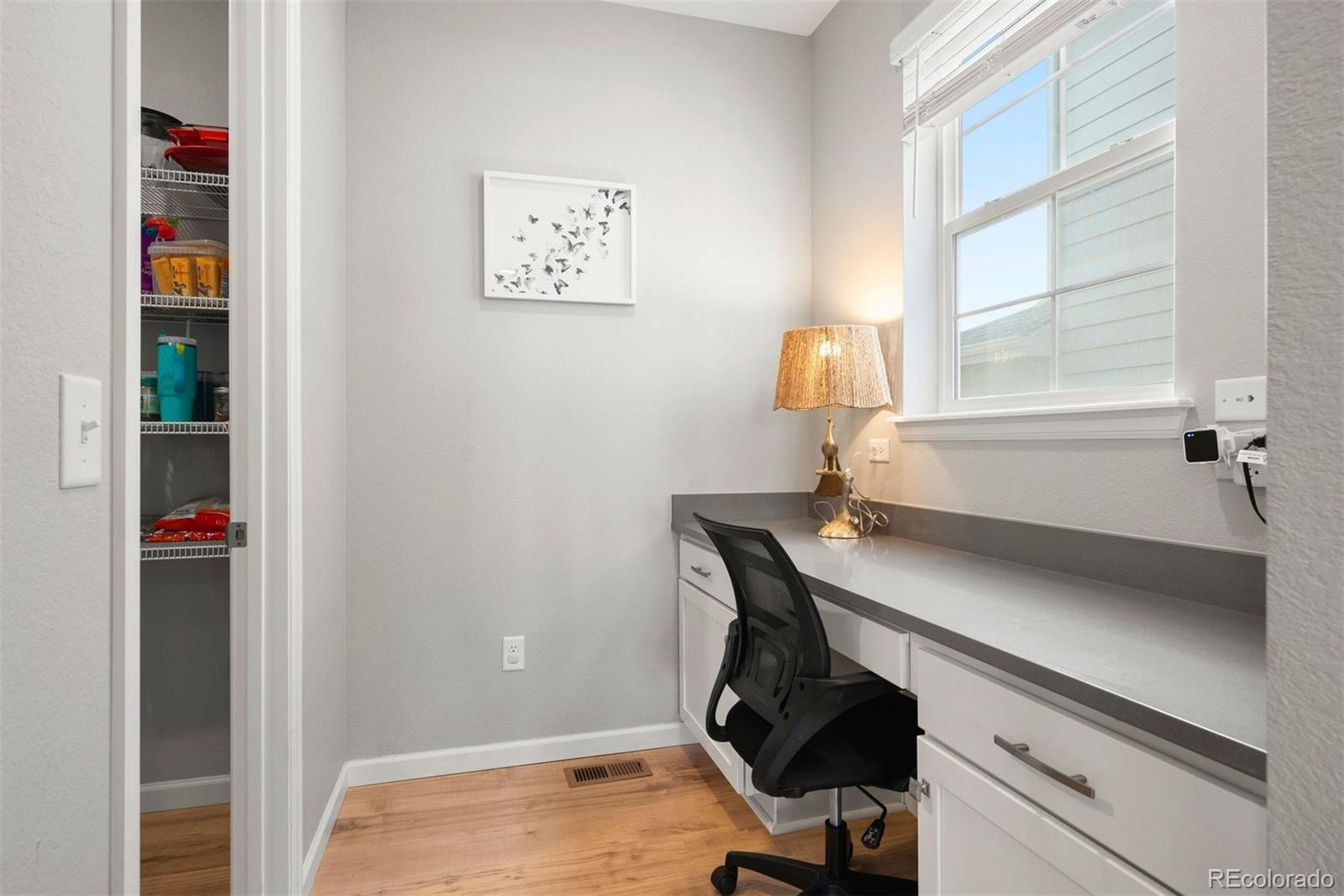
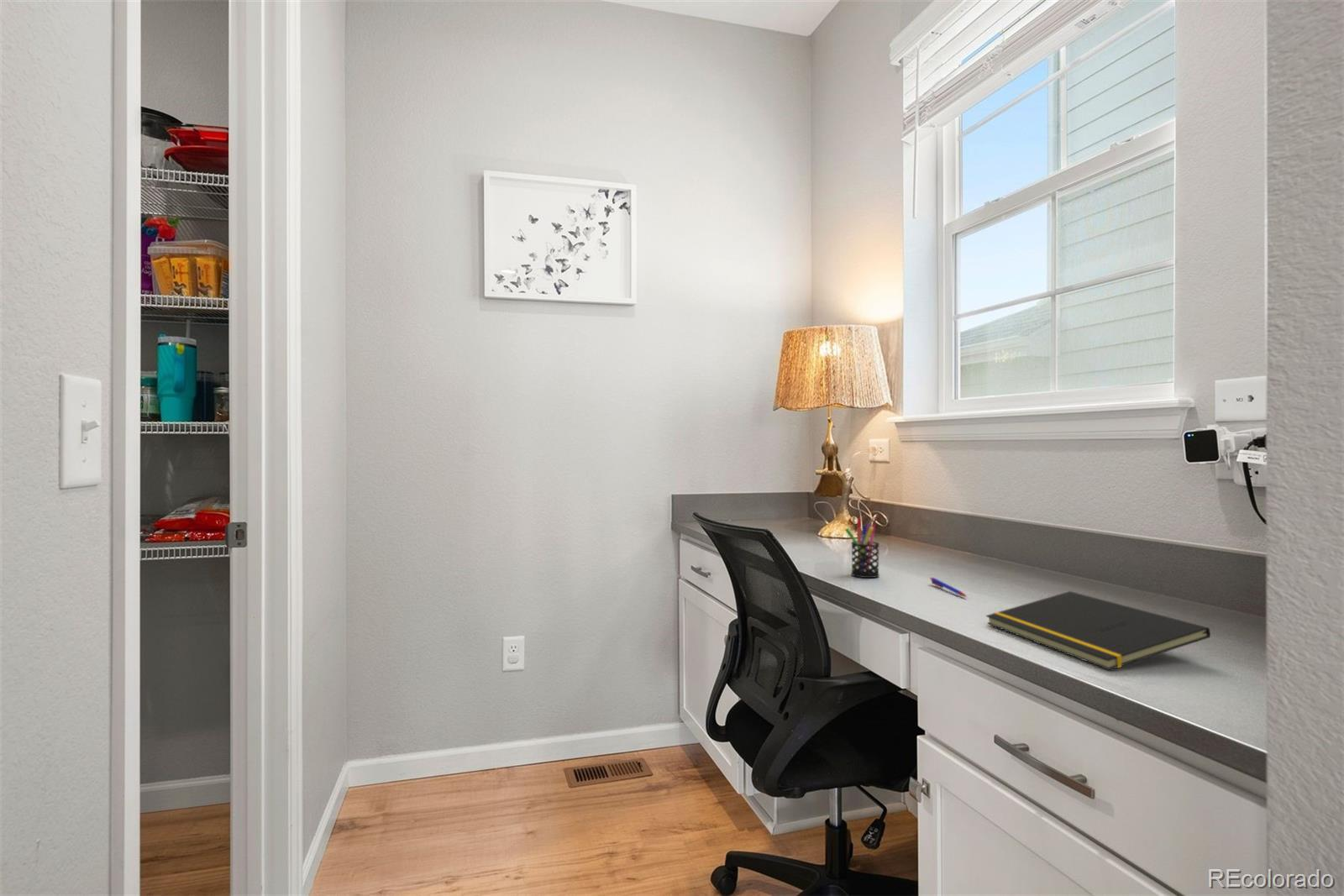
+ pen holder (861, 547)
+ pen (948, 586)
+ notepad (1087, 625)
